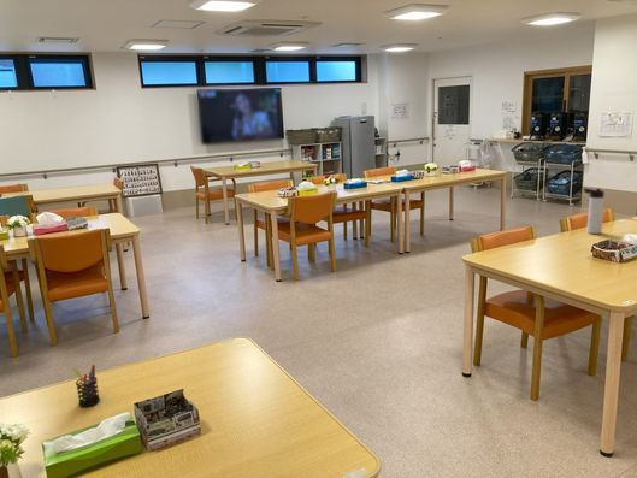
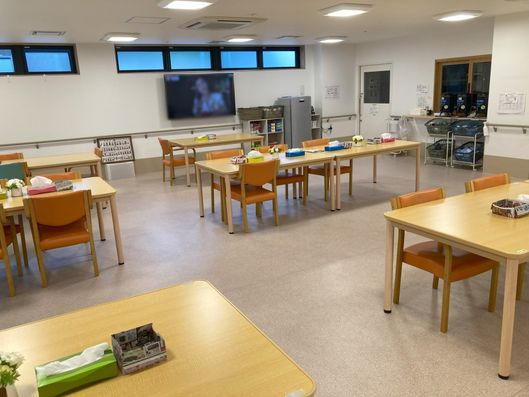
- thermos bottle (591, 211)
- pen holder (89, 382)
